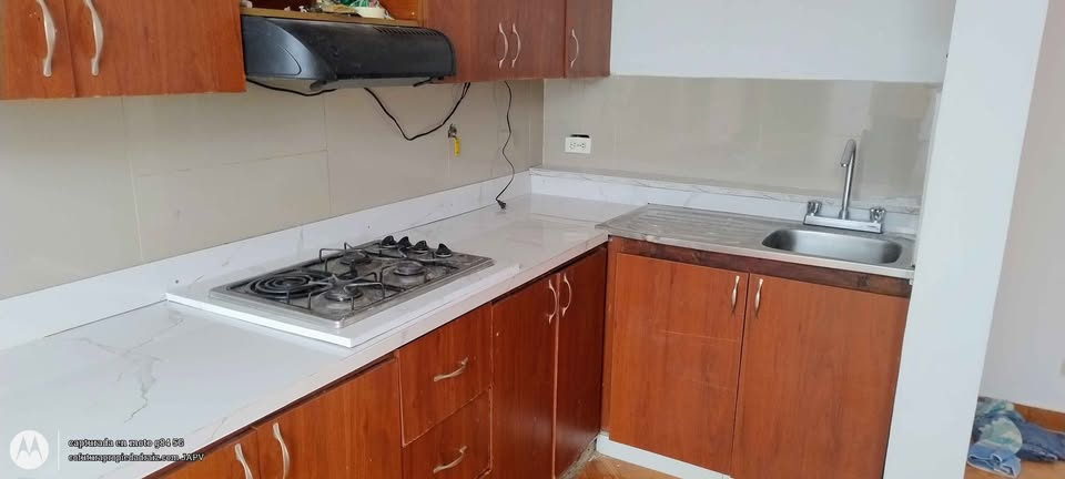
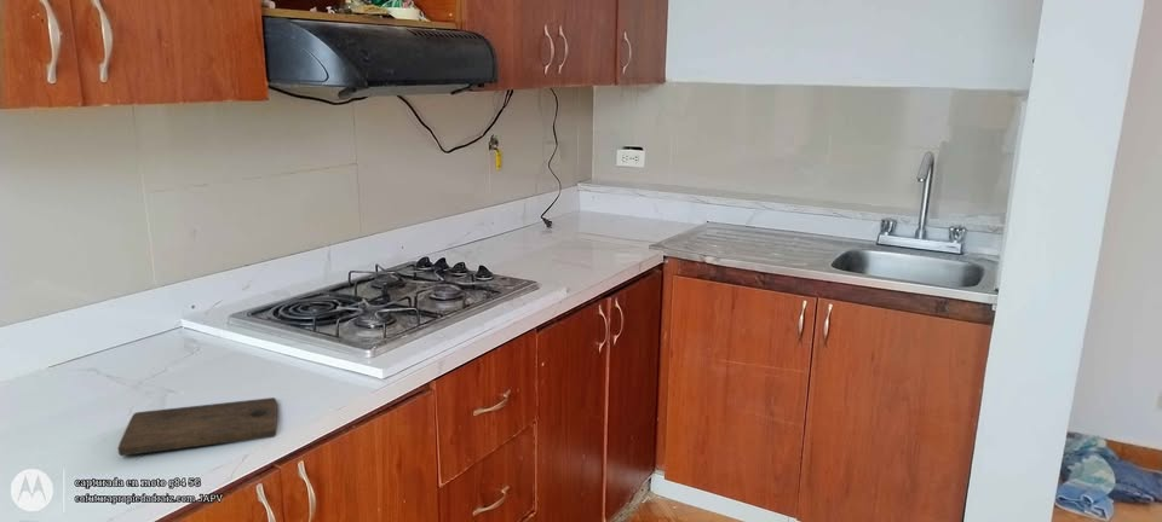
+ cutting board (203, 424)
